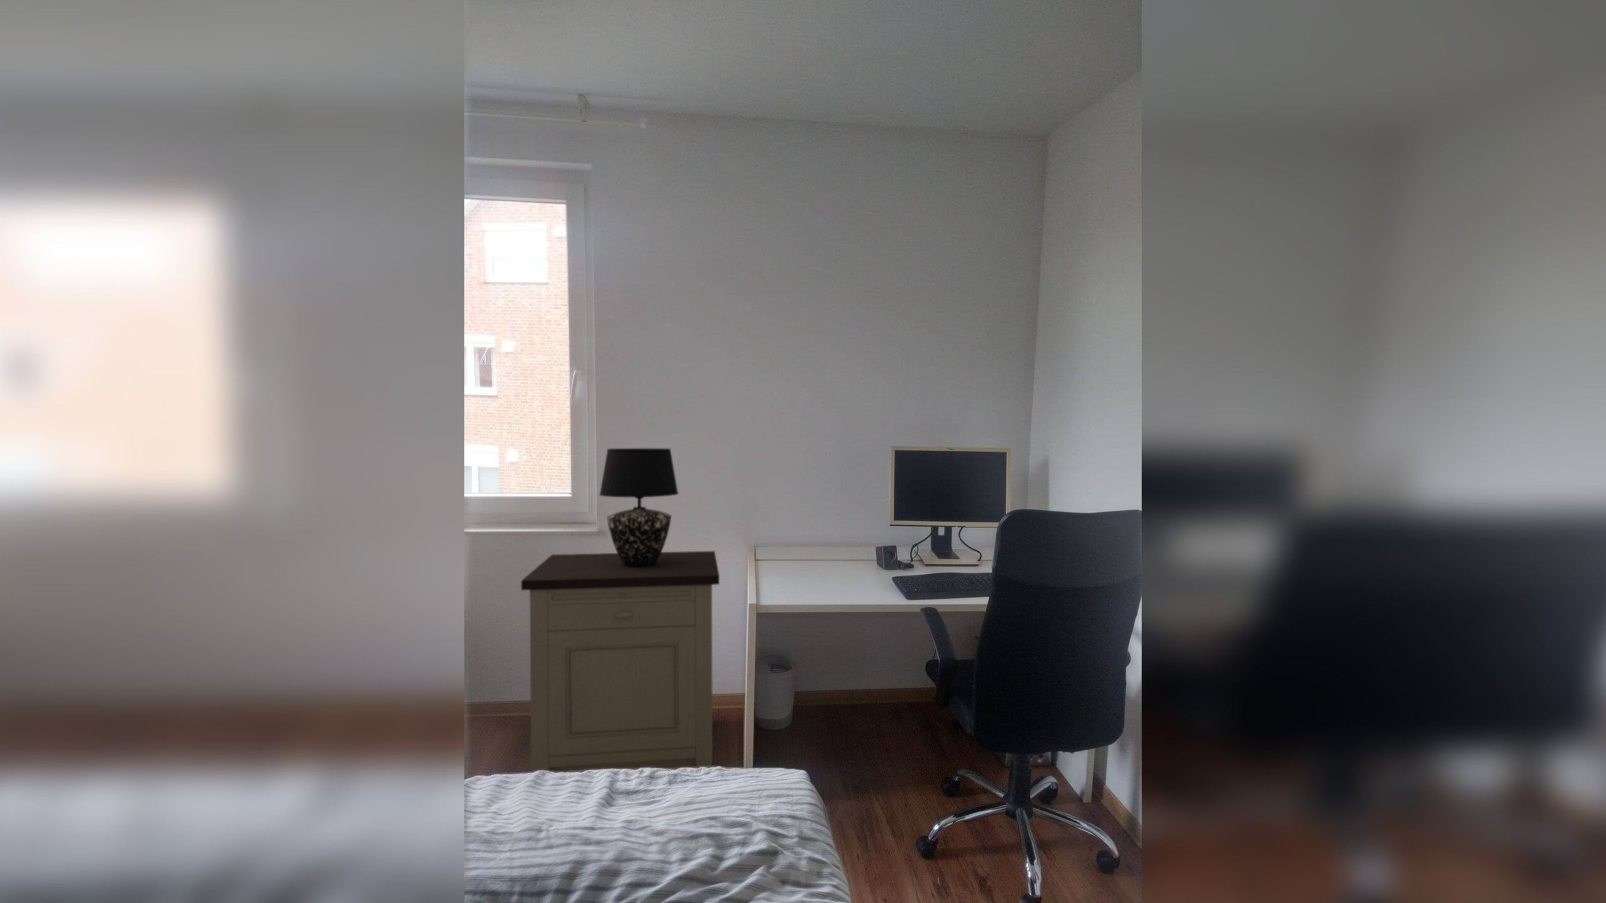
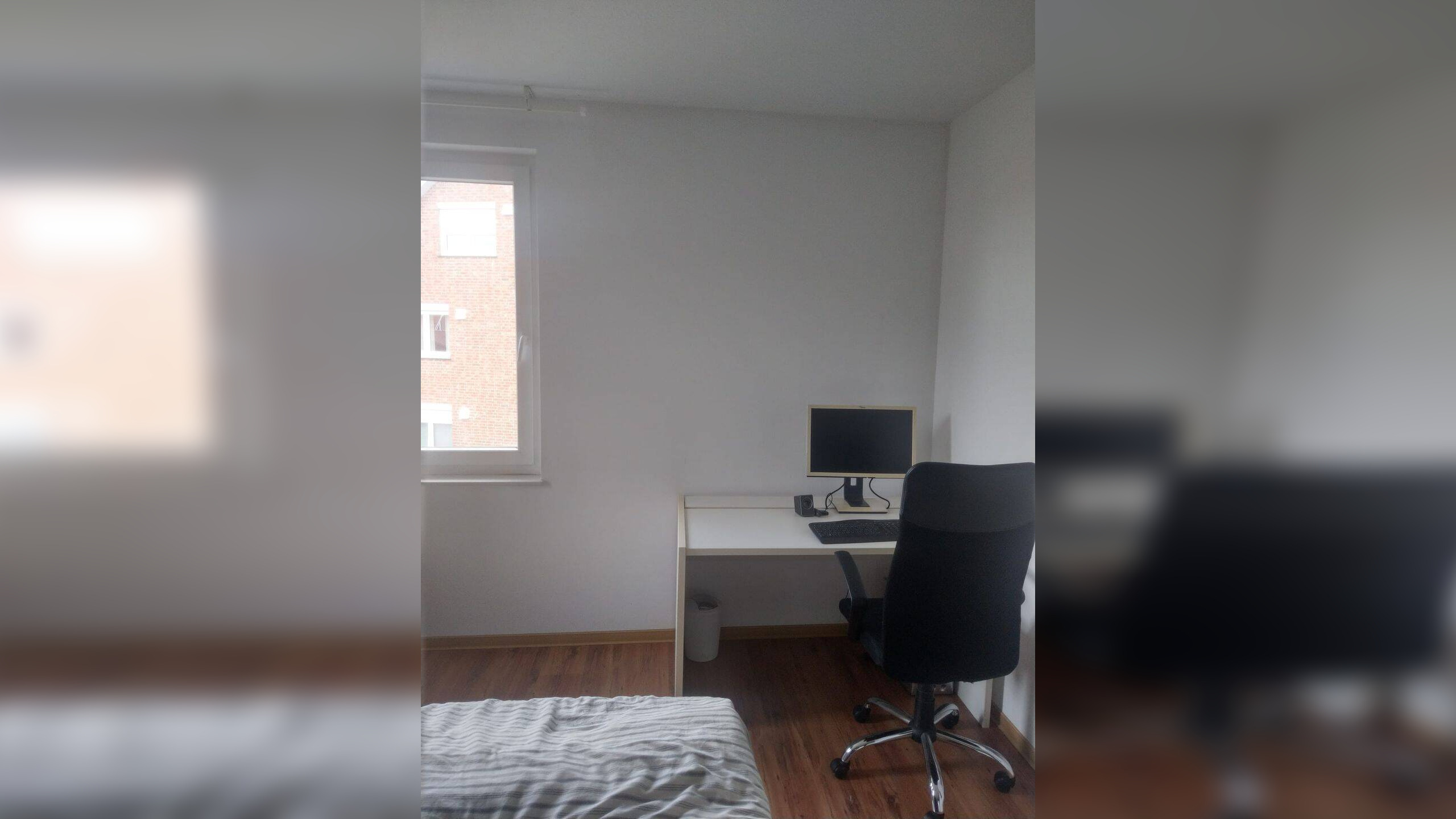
- nightstand (629, 657)
- table lamp (640, 506)
